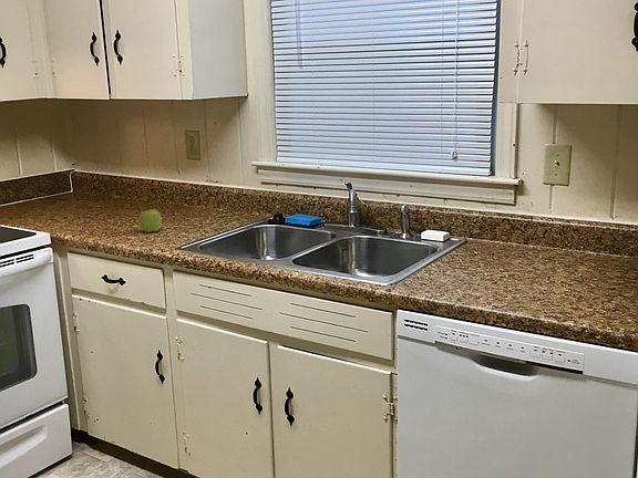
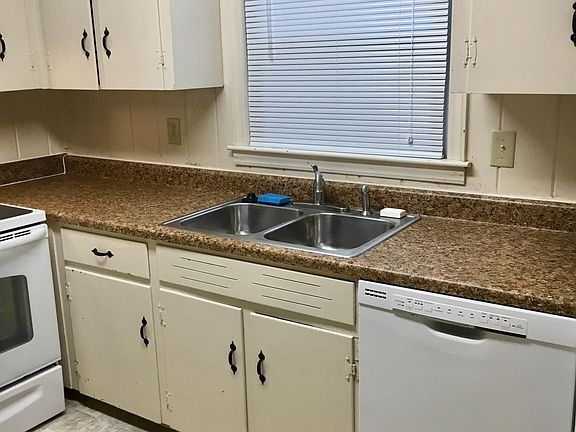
- fruit (150, 219)
